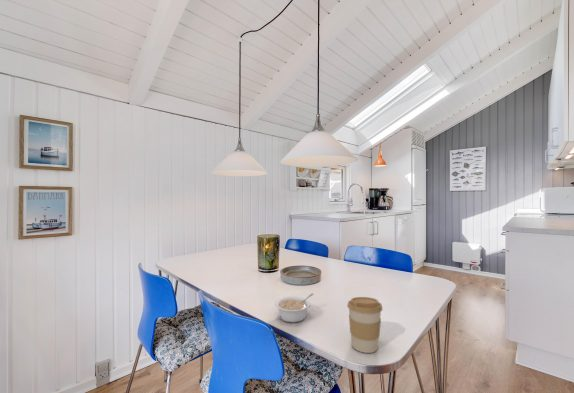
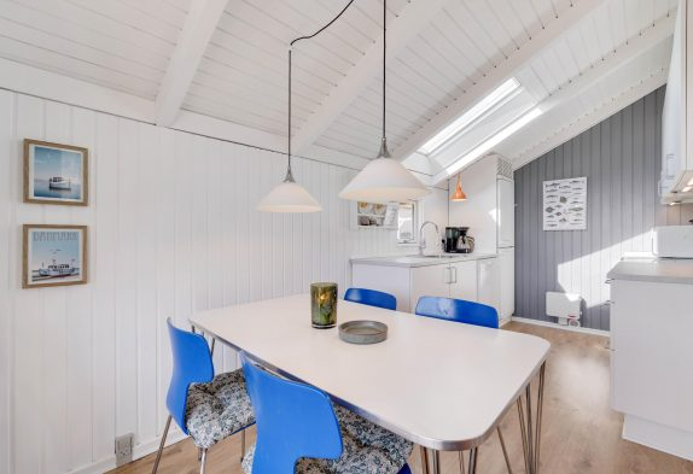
- legume (293, 307)
- coffee cup (364, 322)
